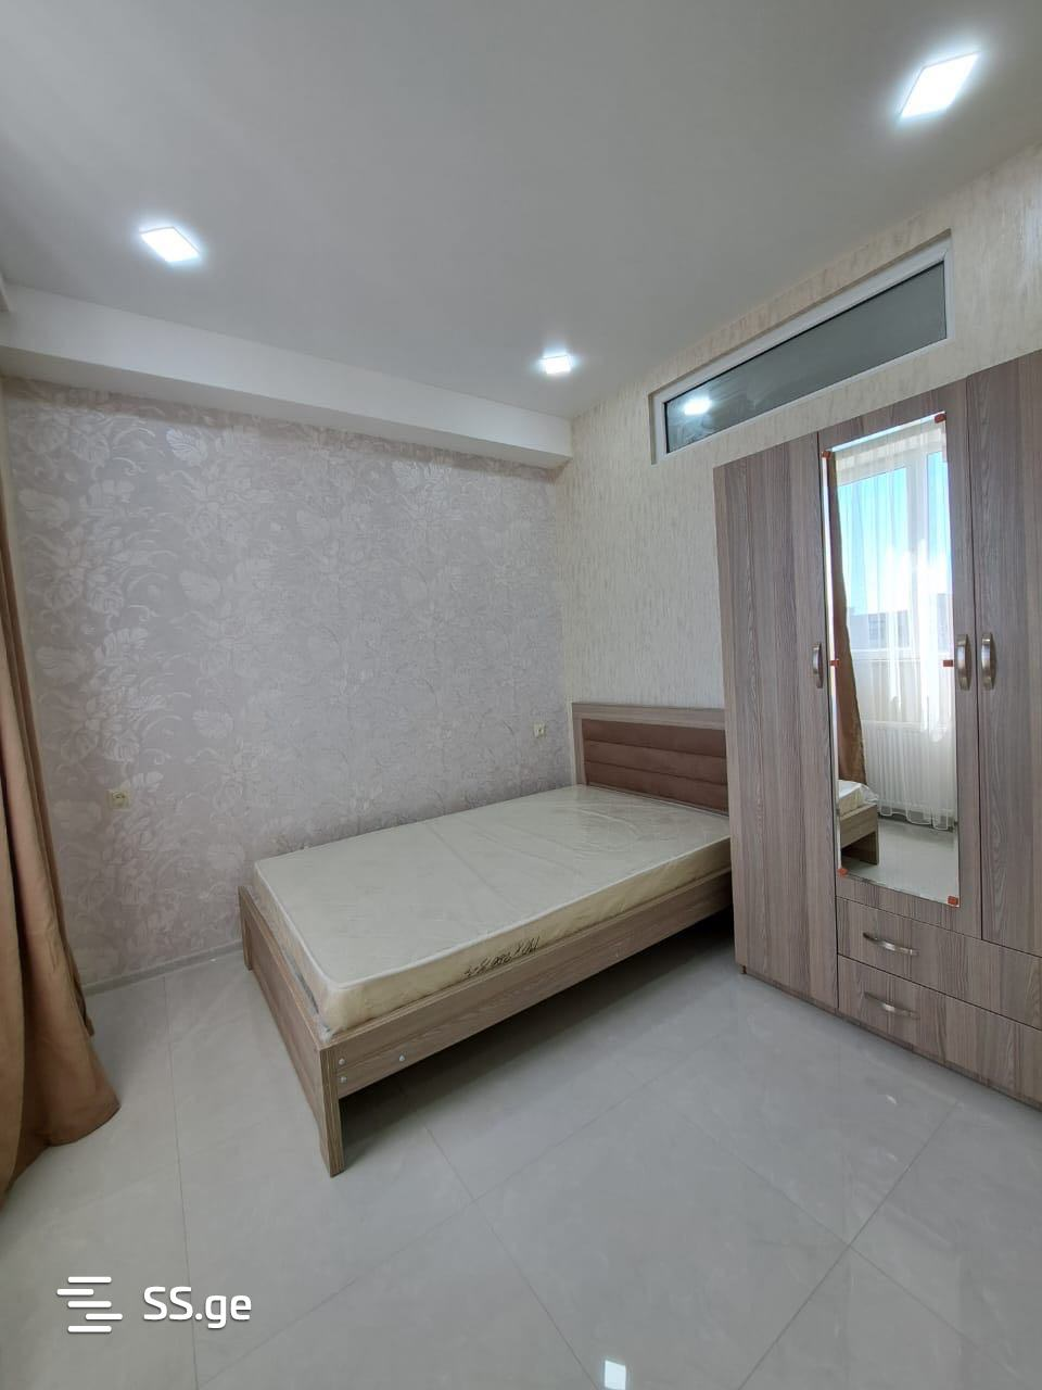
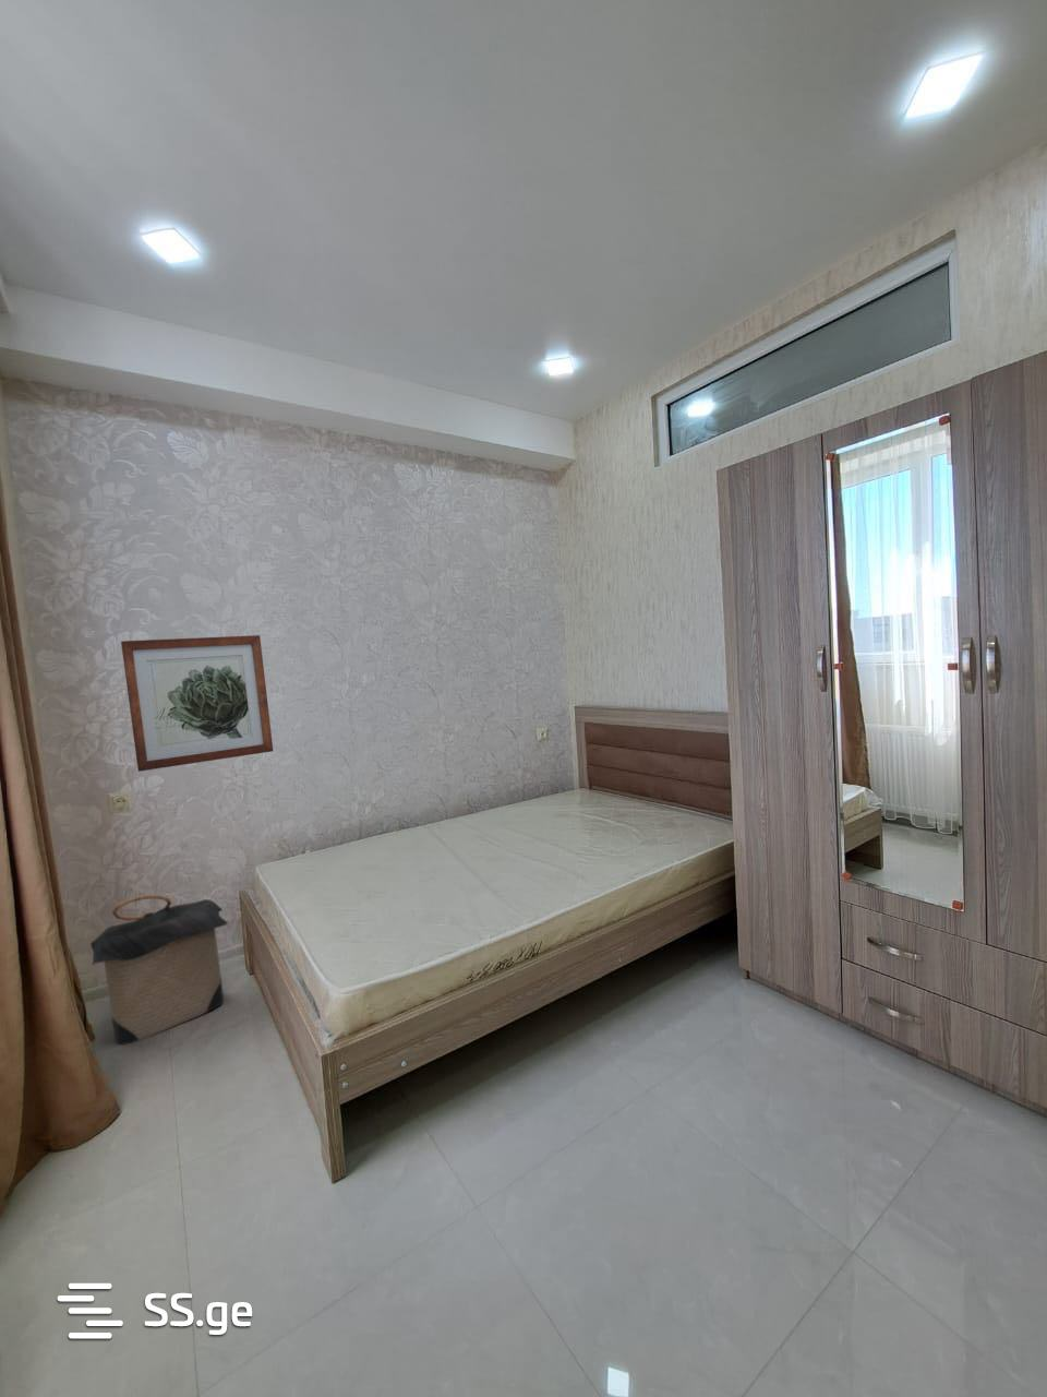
+ laundry hamper (165, 950)
+ wall art (201, 700)
